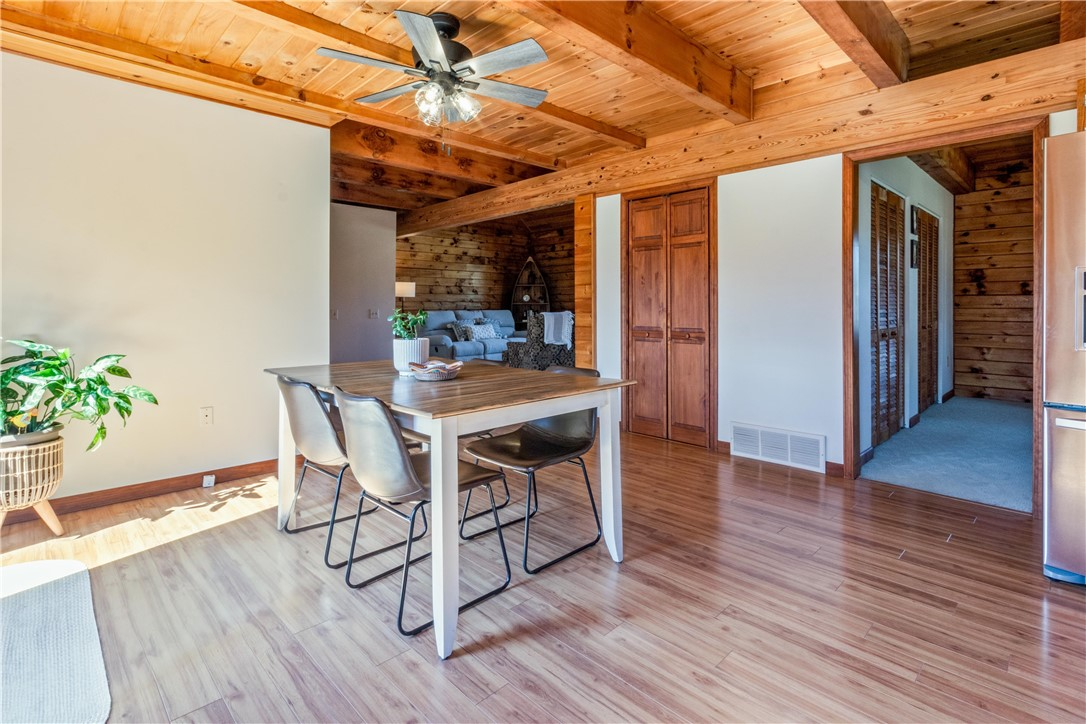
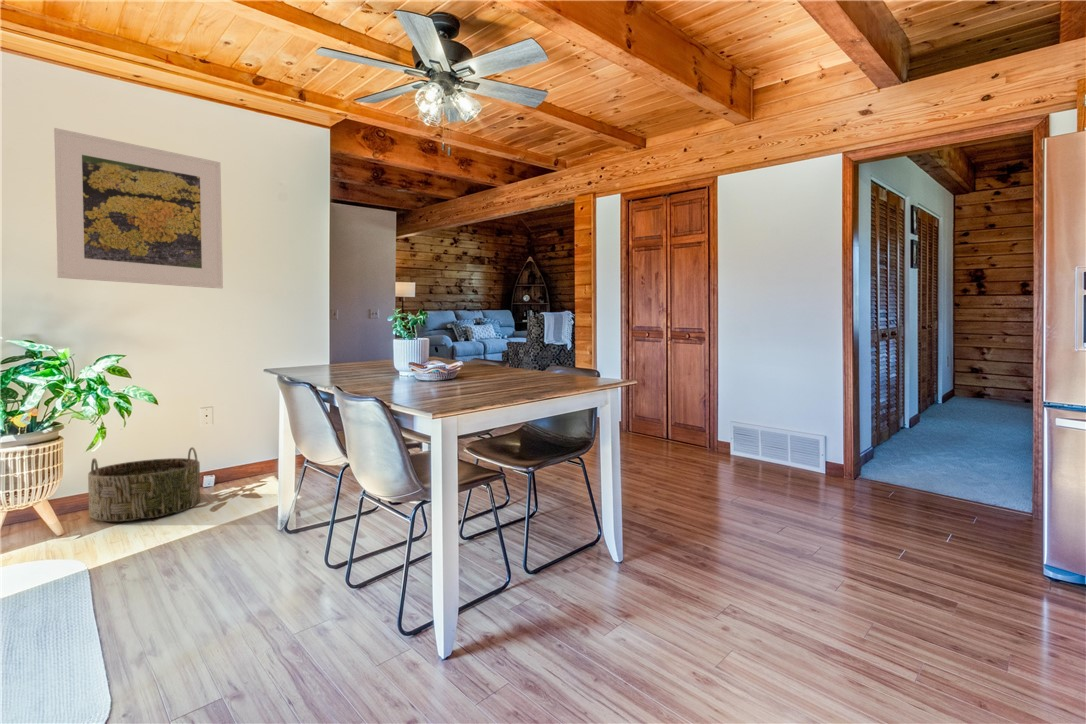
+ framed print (145, 215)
+ basket (146, 480)
